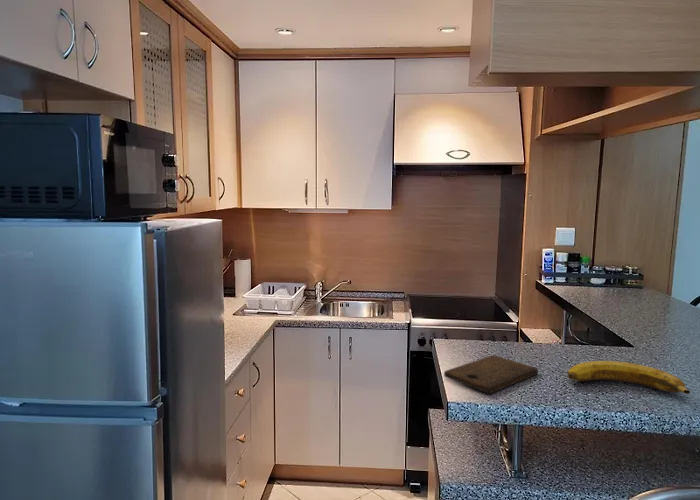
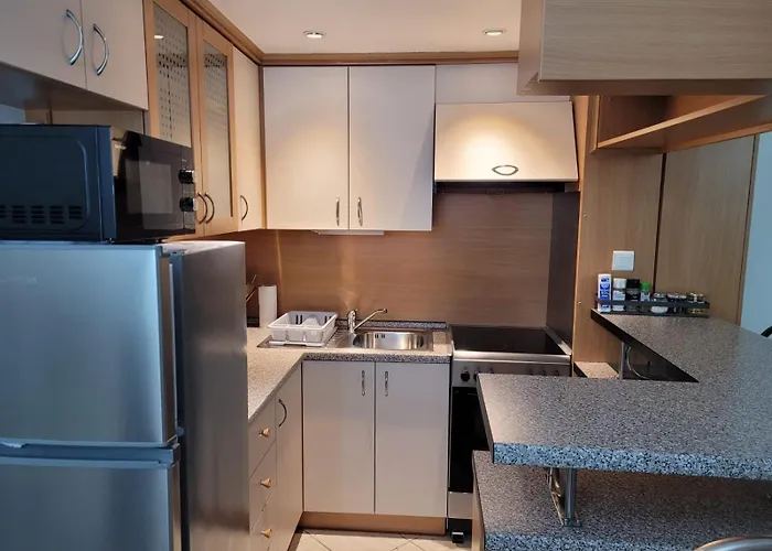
- banana (629, 379)
- cutting board (491, 372)
